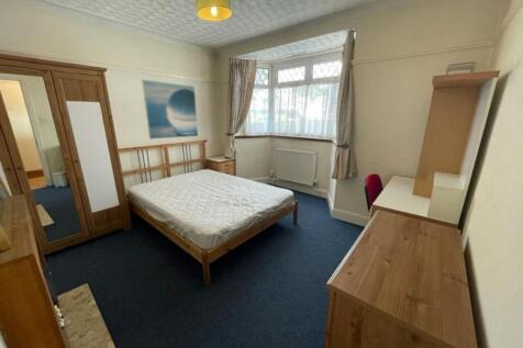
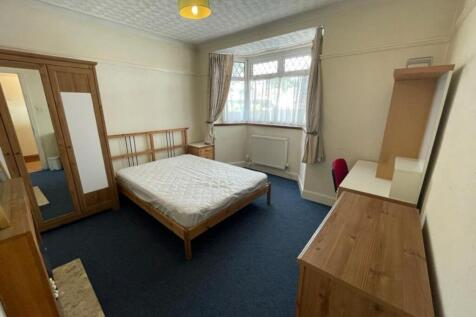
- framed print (173, 111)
